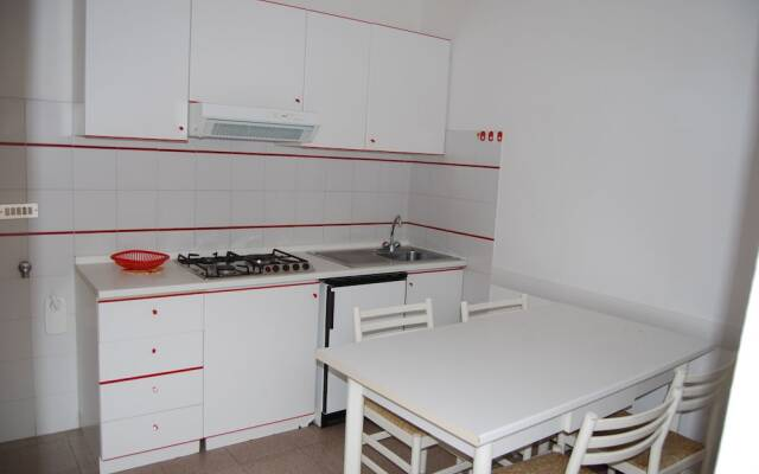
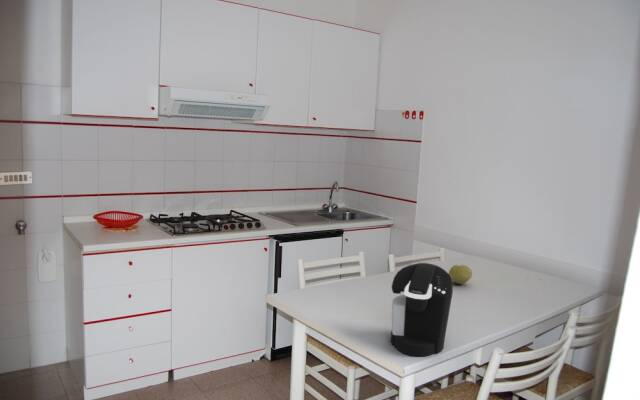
+ coffee maker (419, 307)
+ fruit (460, 274)
